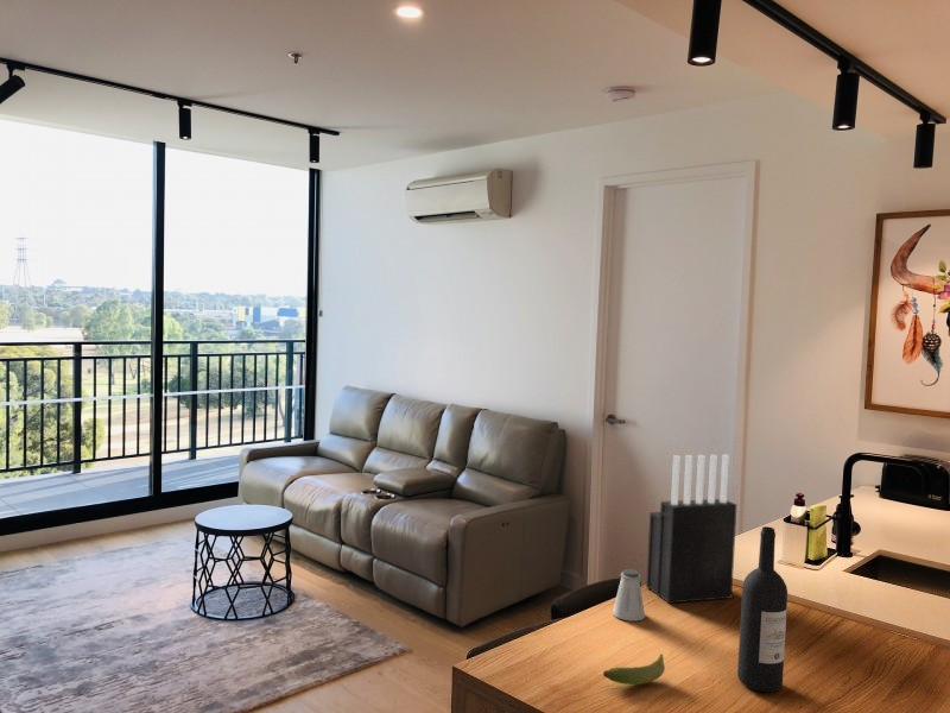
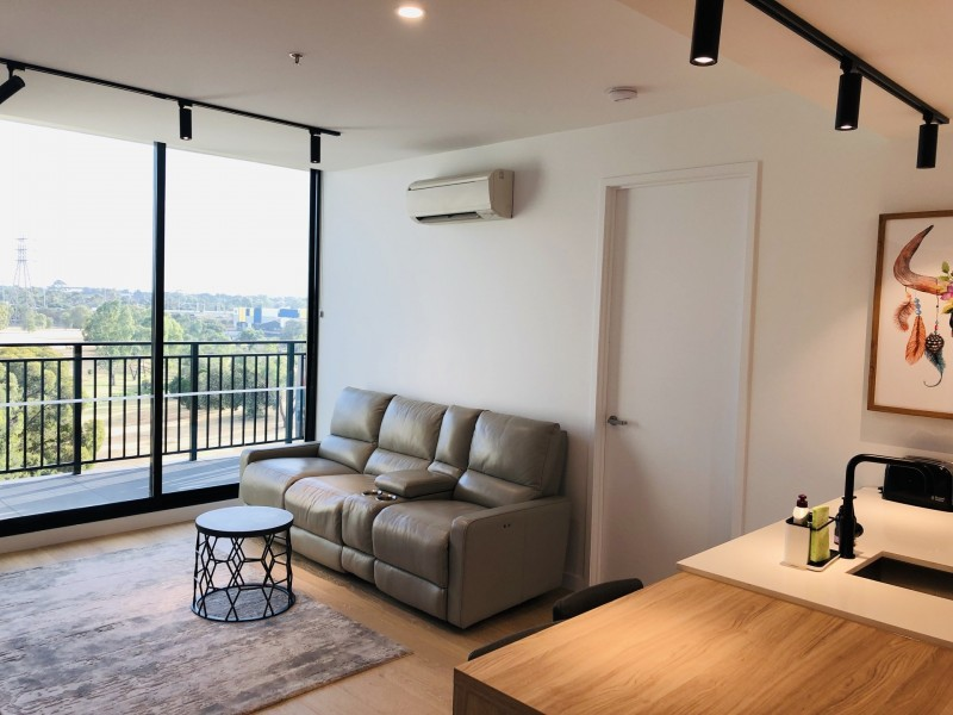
- saltshaker (629, 593)
- banana (635, 671)
- knife block (689, 522)
- wine bottle (764, 606)
